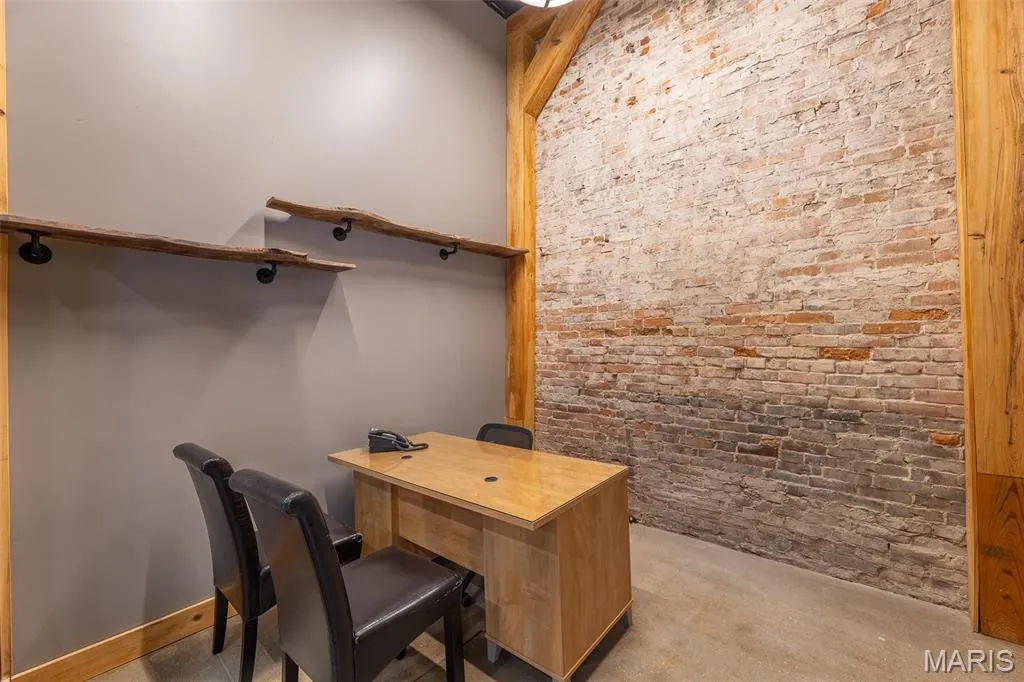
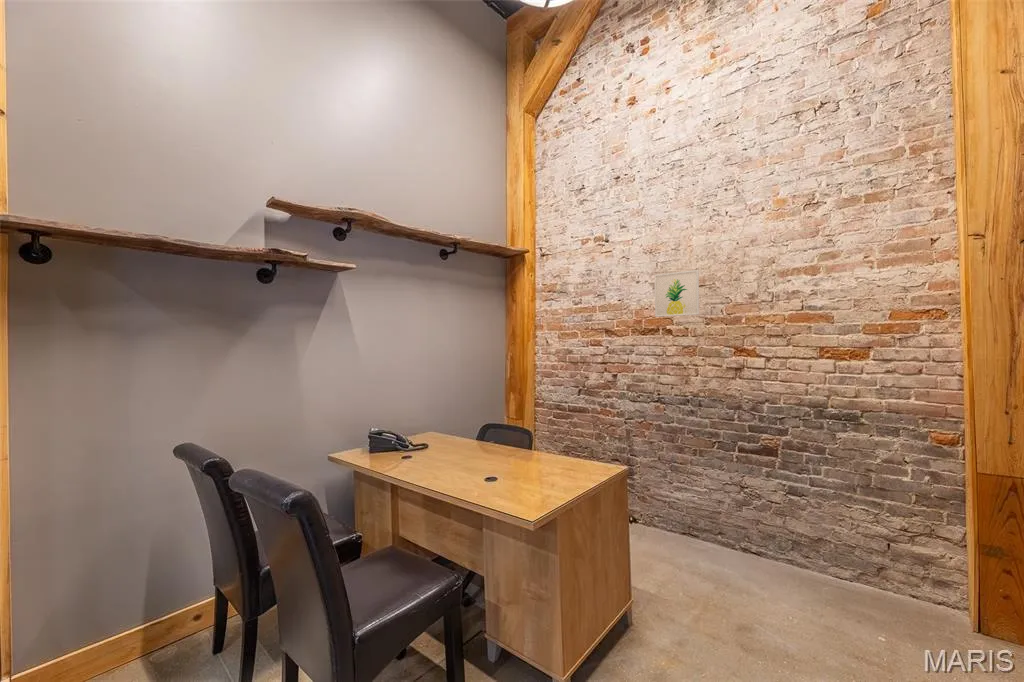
+ wall art (676, 294)
